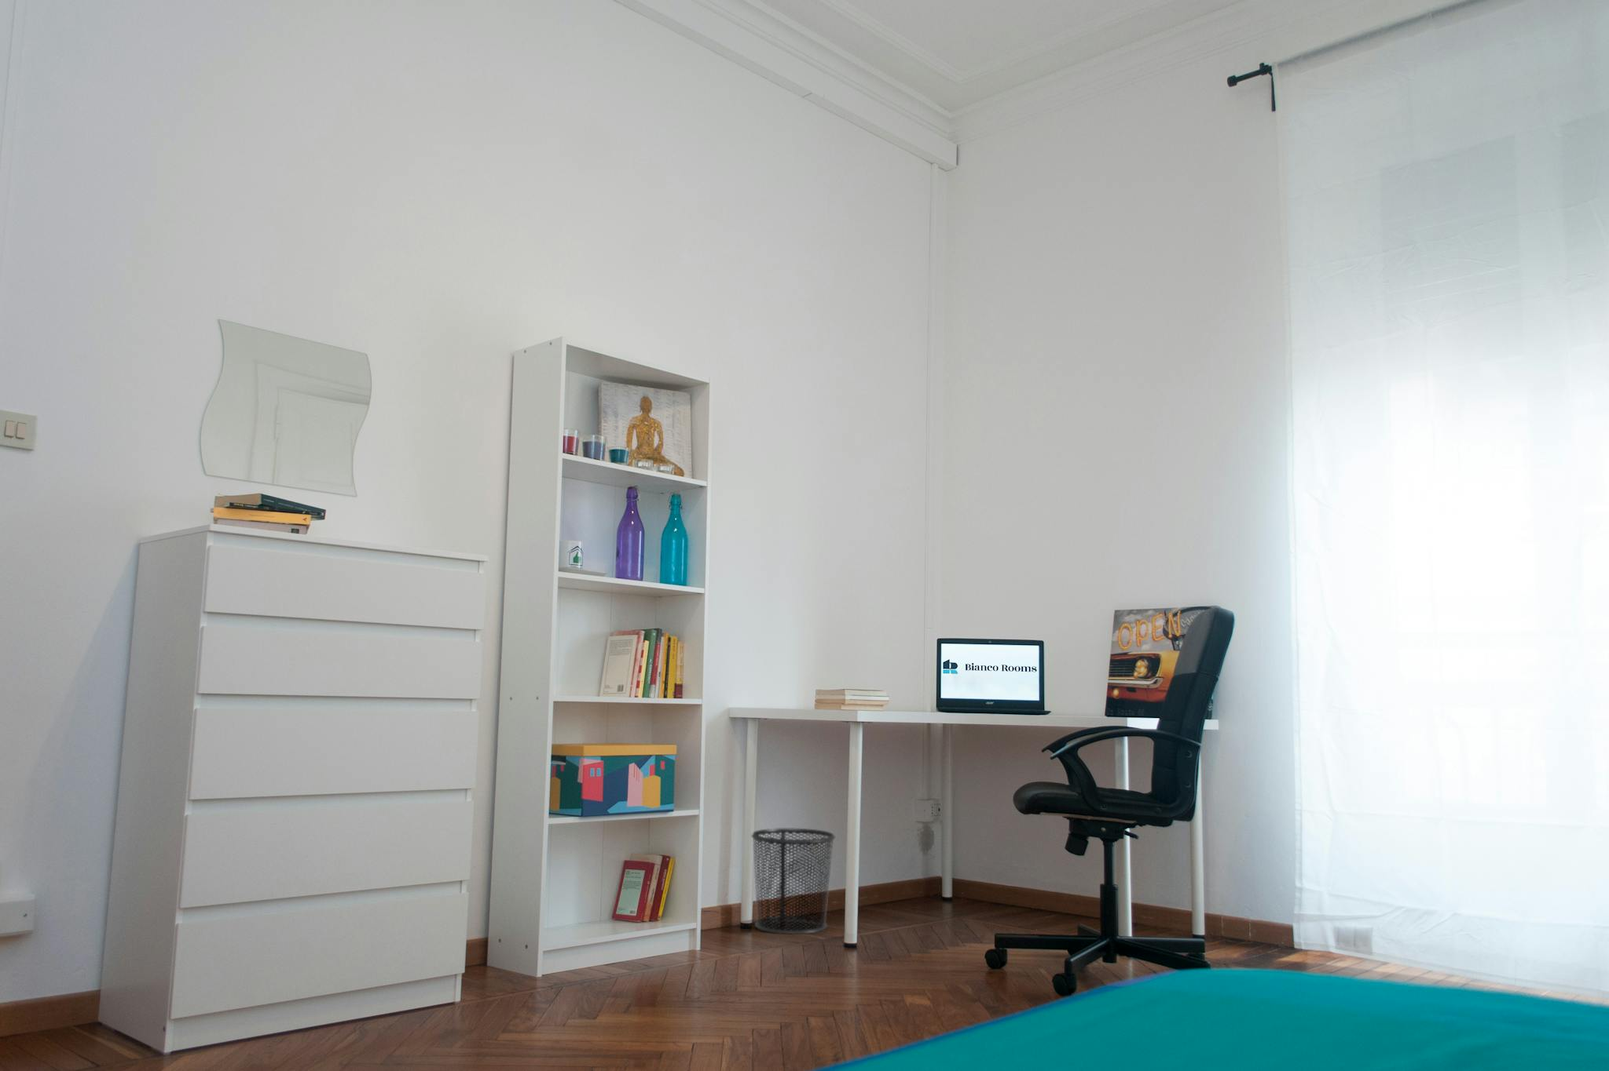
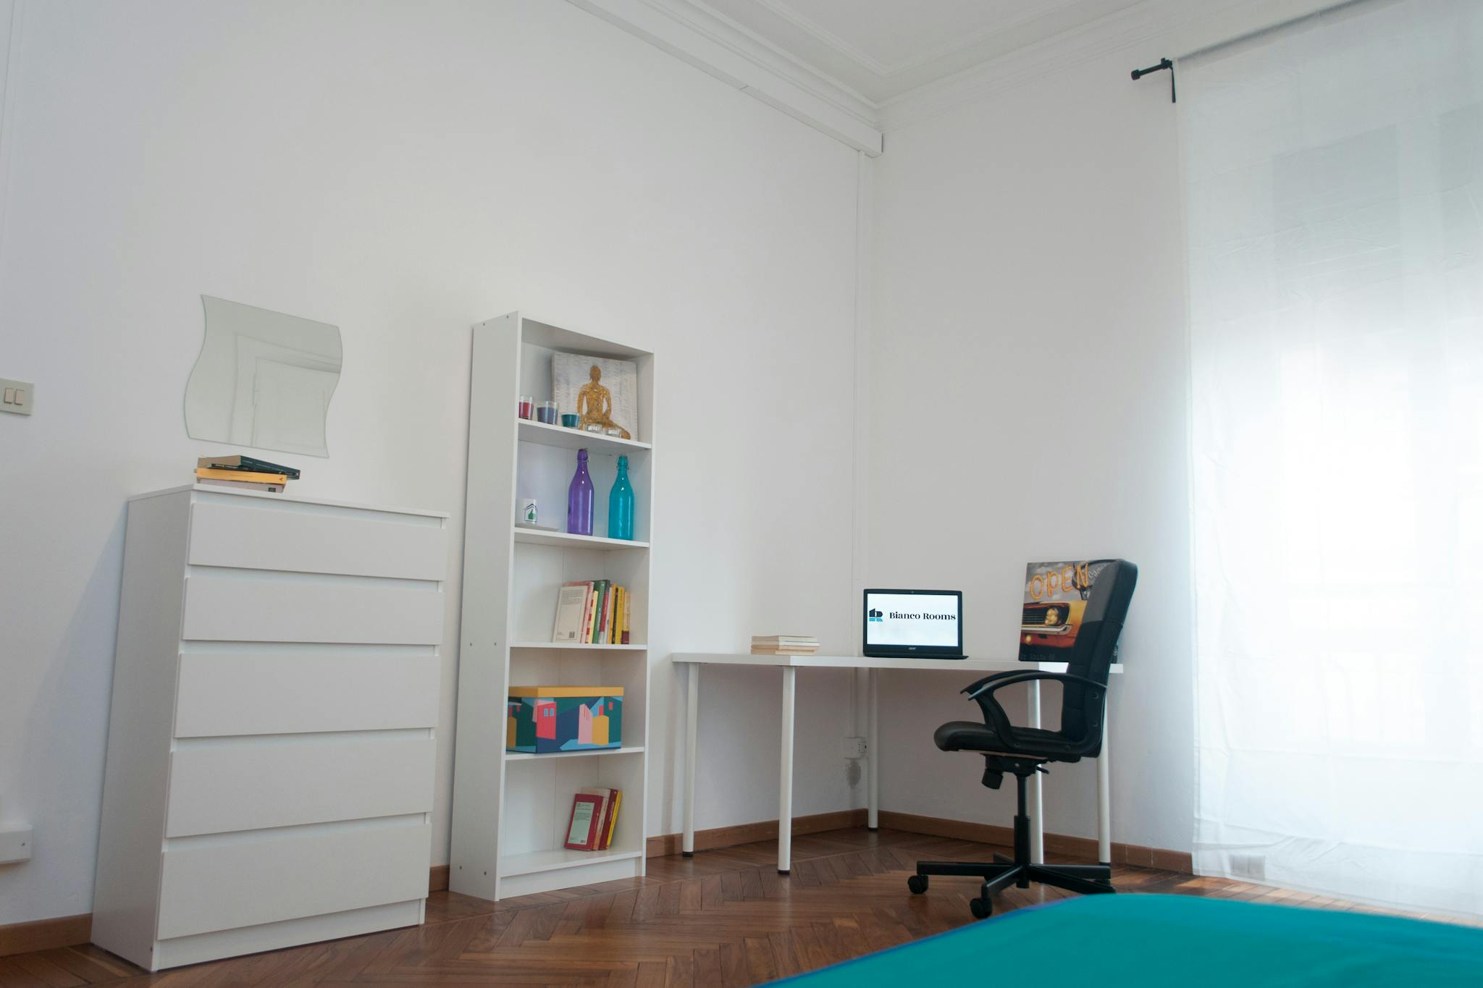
- waste bin (792, 880)
